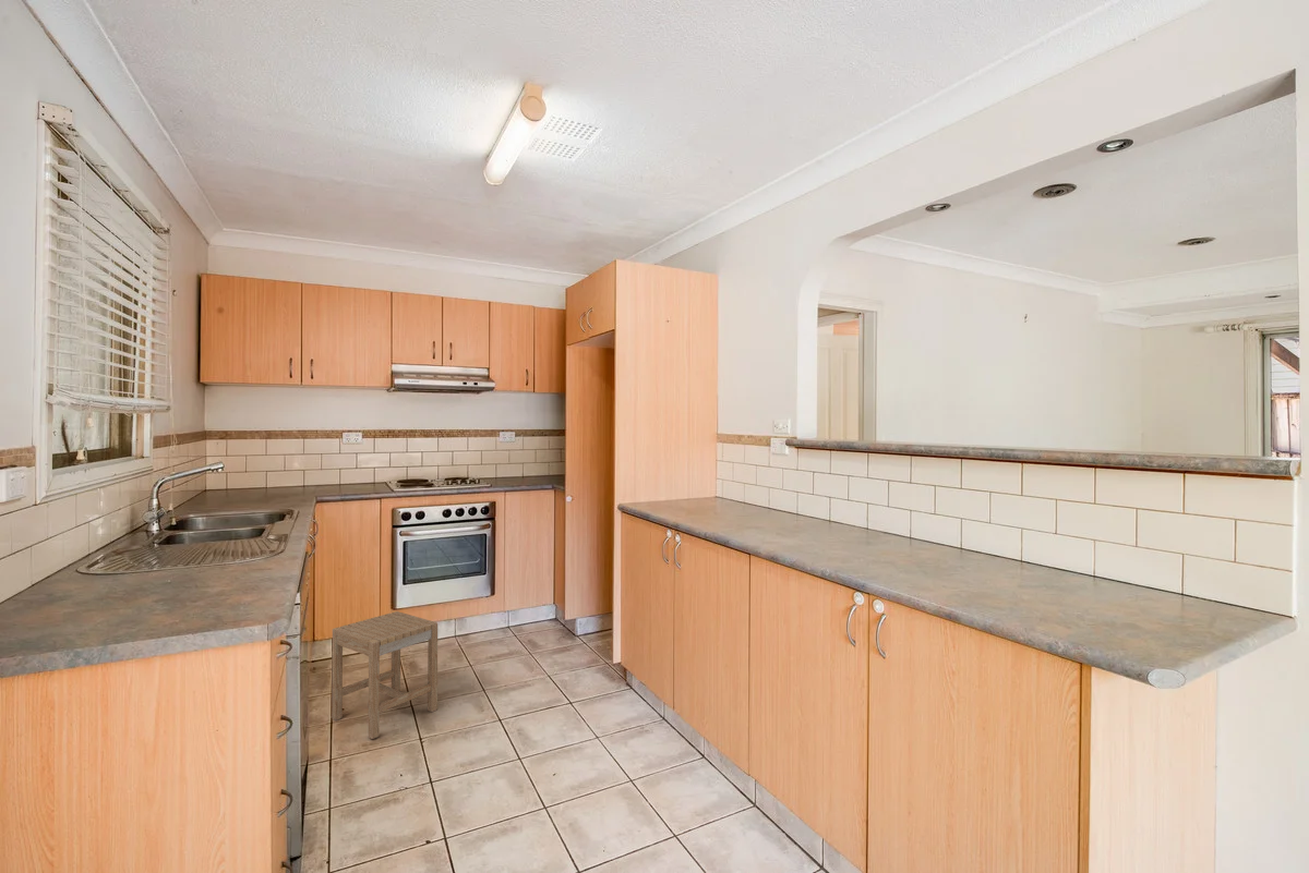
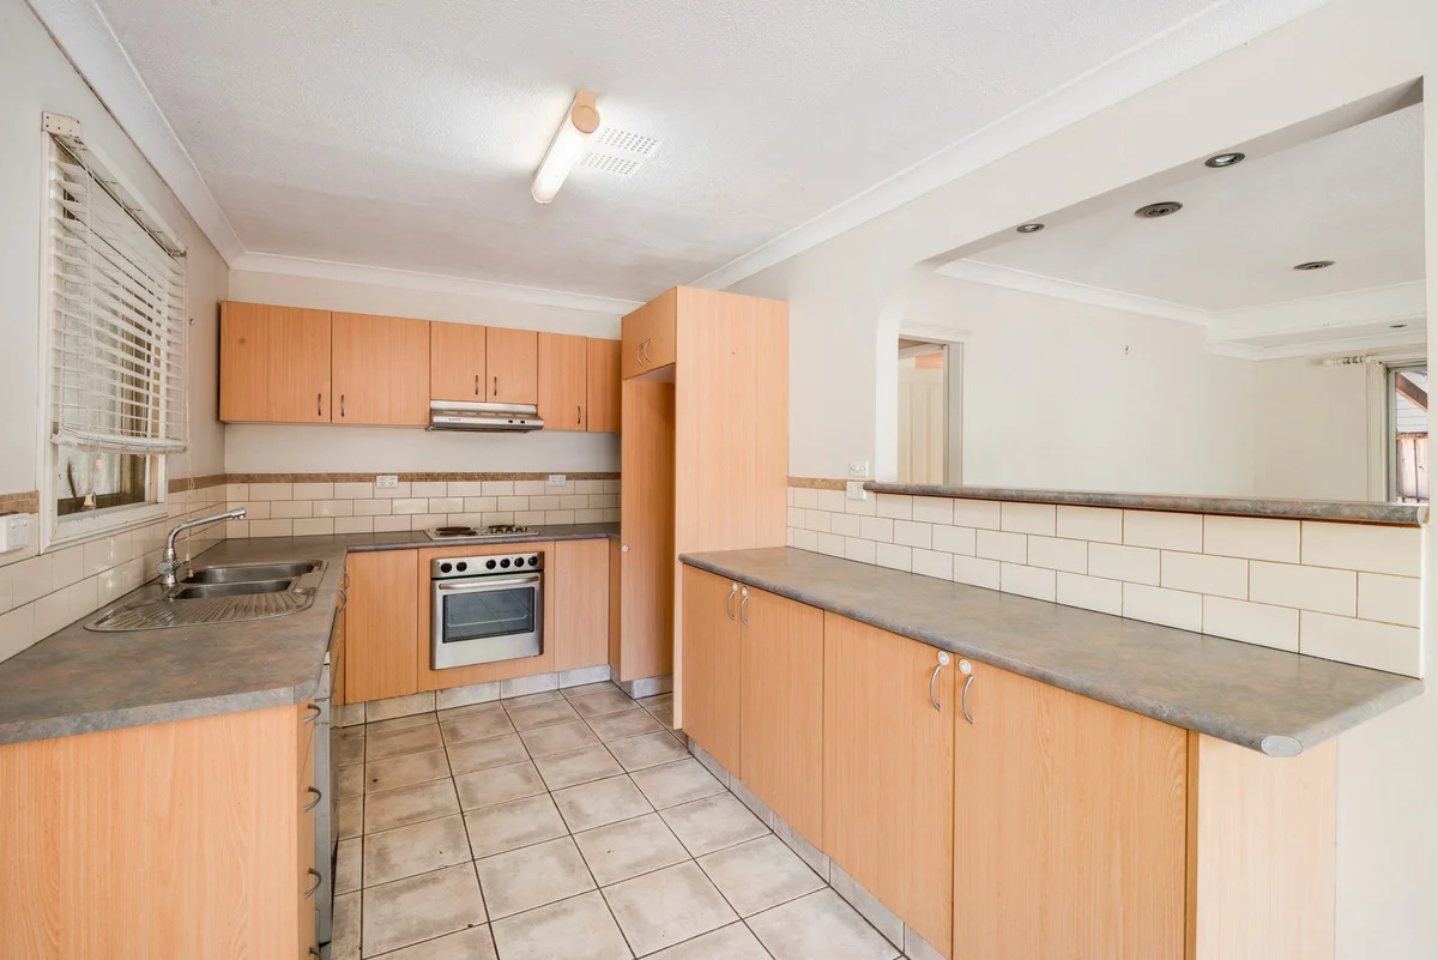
- stool (386, 671)
